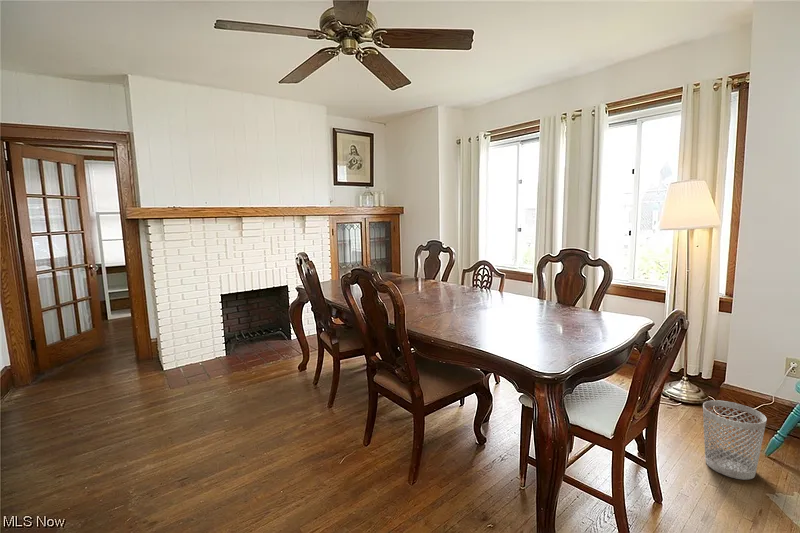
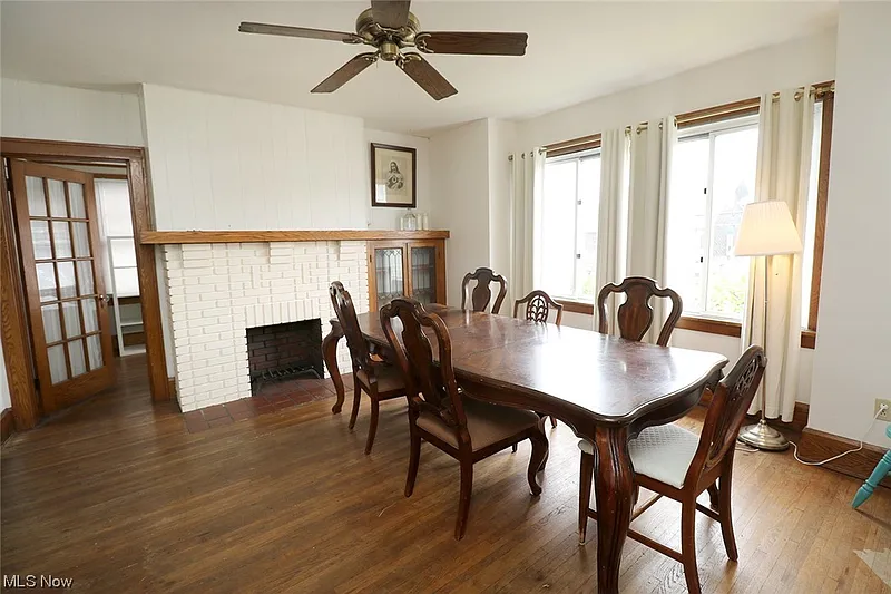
- wastebasket (731, 439)
